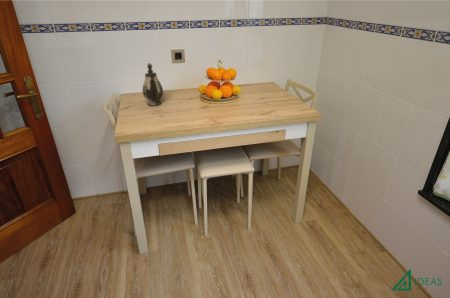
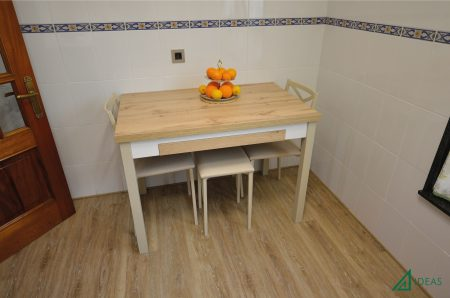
- teapot (152, 84)
